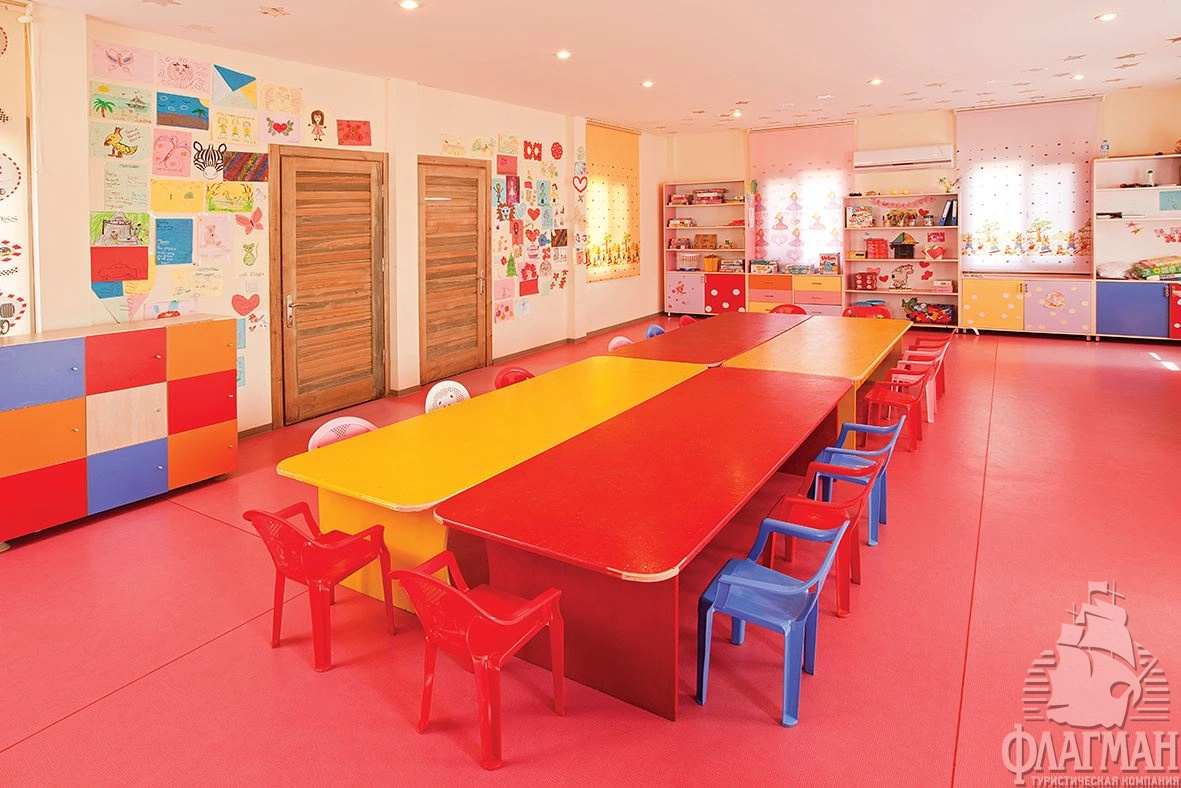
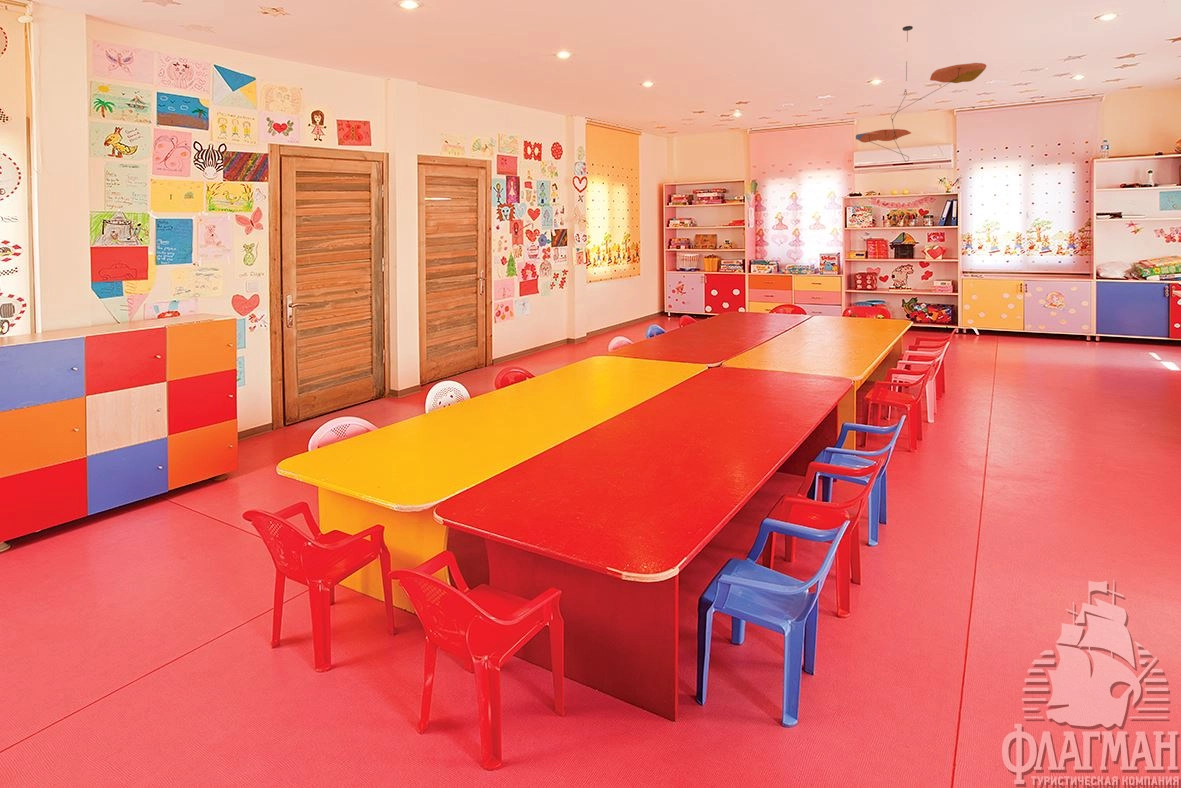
+ ceiling mobile (919, 99)
